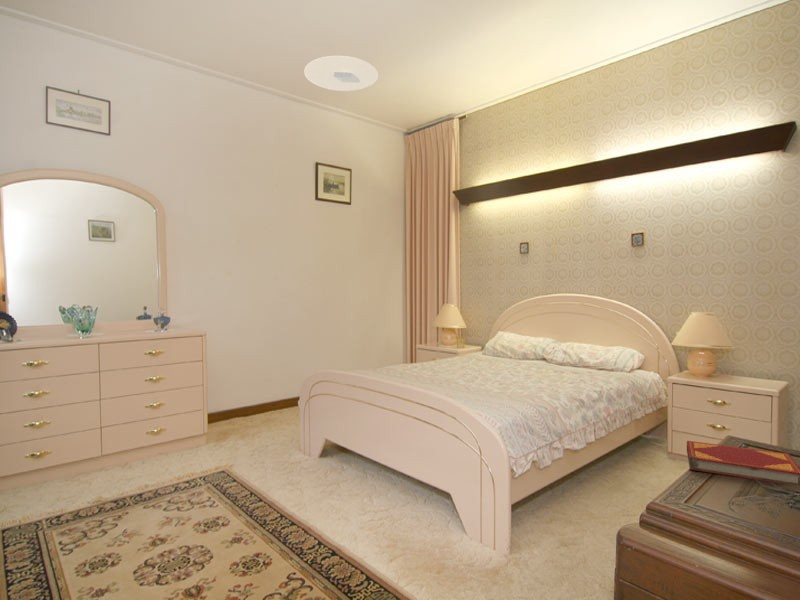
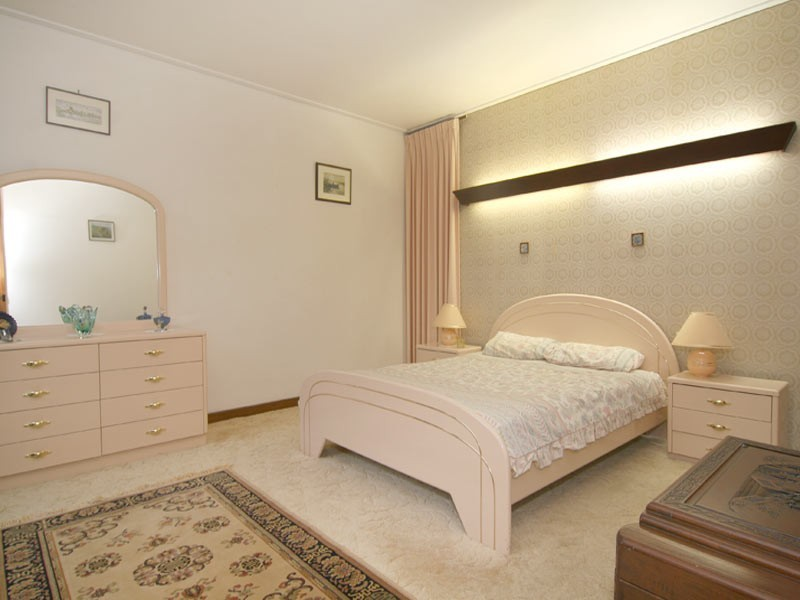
- hardback book (739, 461)
- ceiling light (341, 71)
